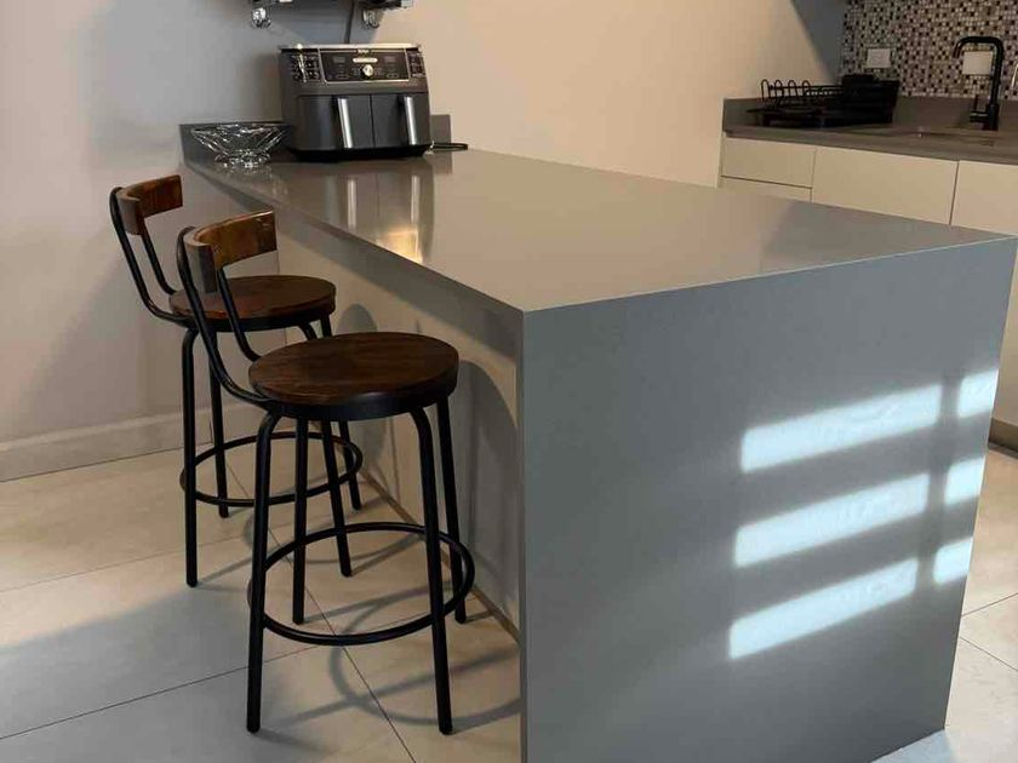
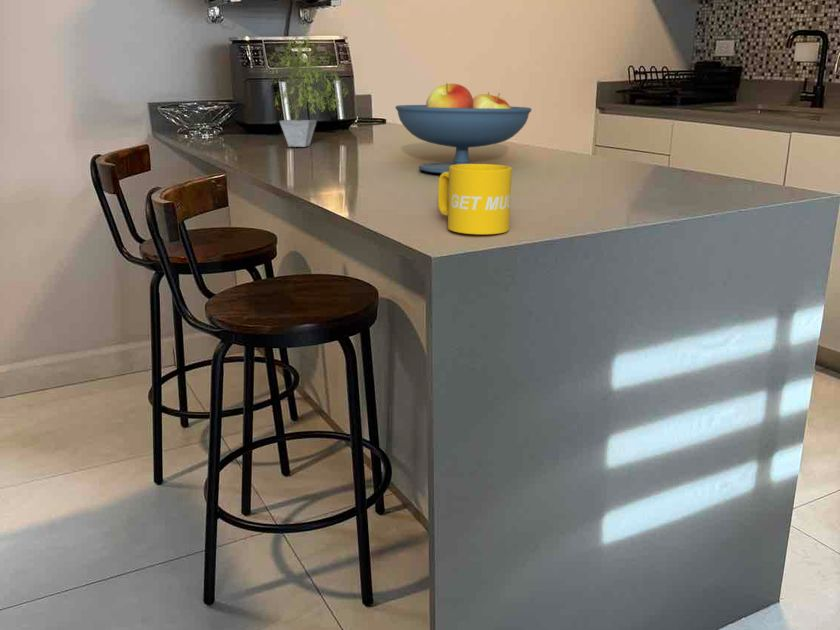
+ fruit bowl (462, 127)
+ potted plant (305, 86)
+ mug (470, 196)
